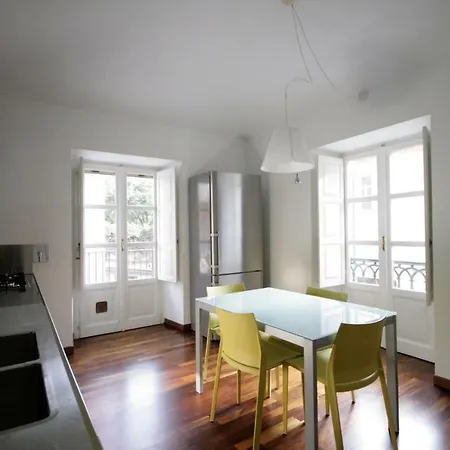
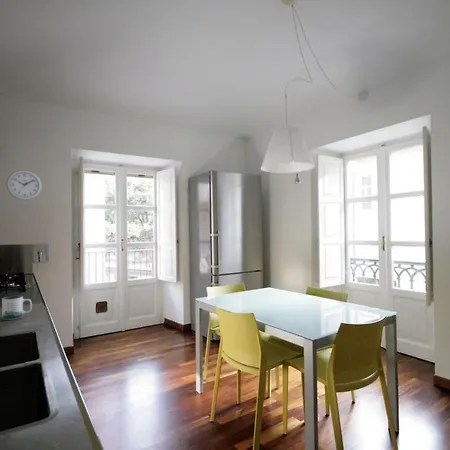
+ wall clock (24, 185)
+ mug (17, 307)
